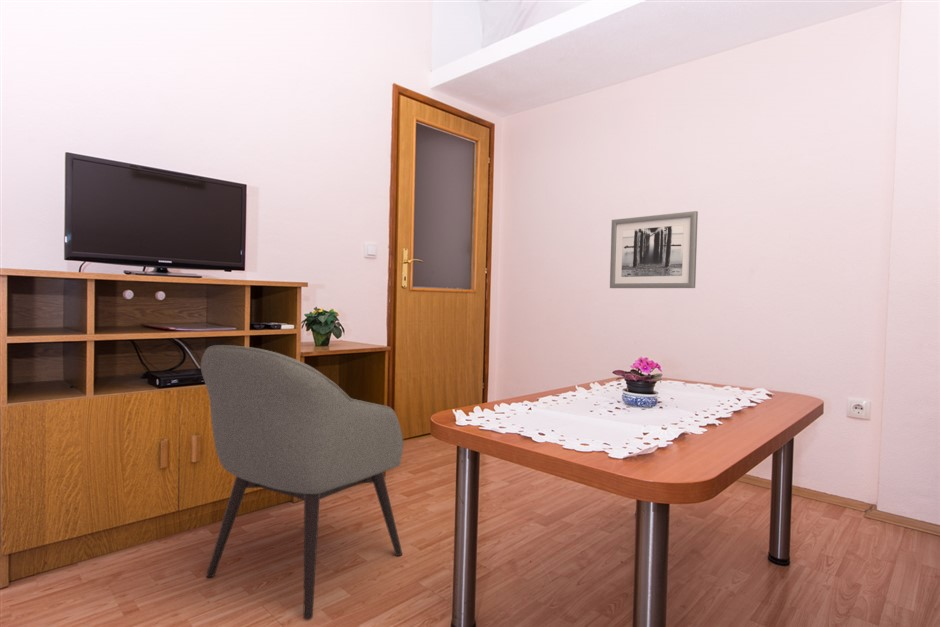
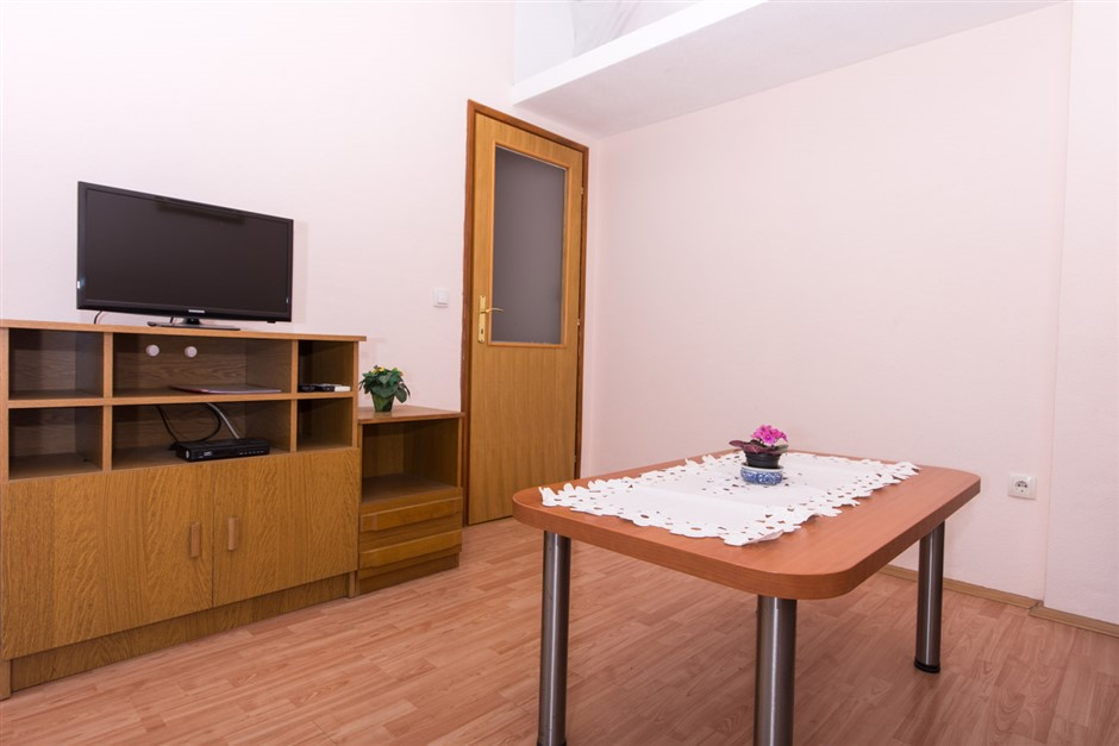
- wall art (651, 252)
- chair (306, 454)
